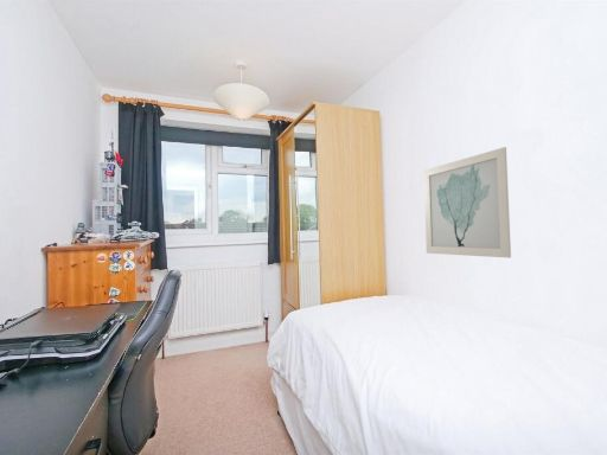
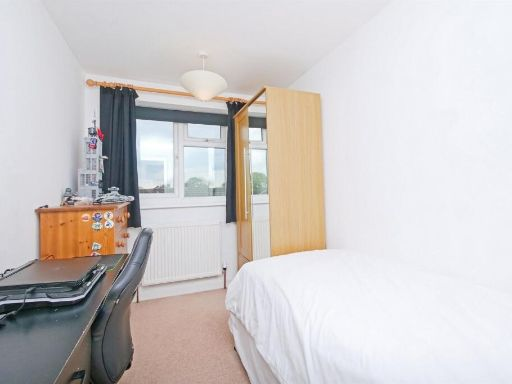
- wall art (460, 207)
